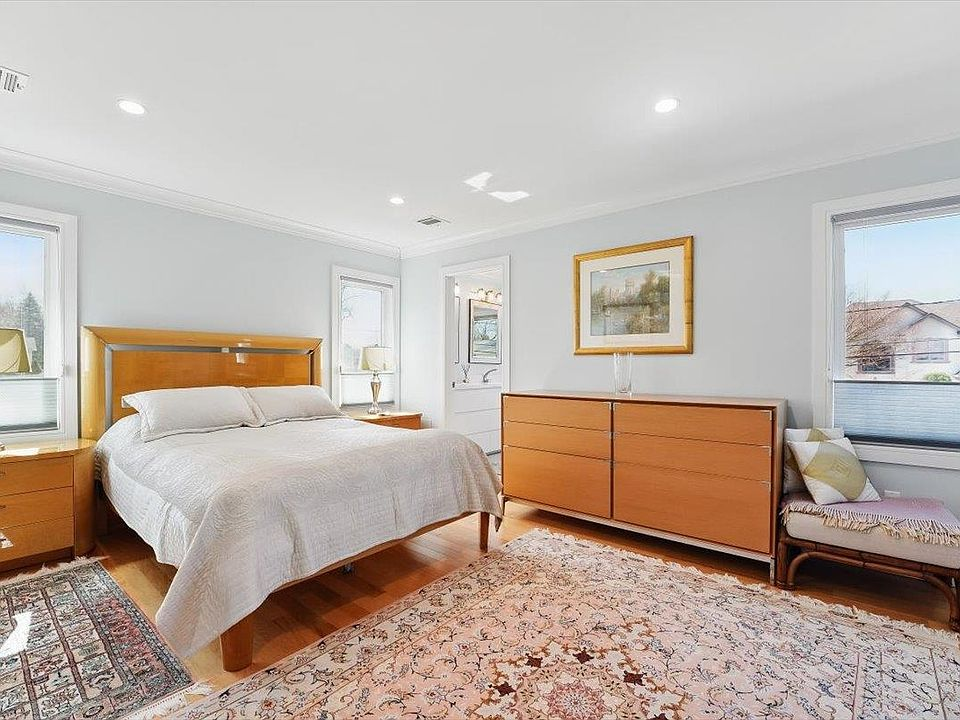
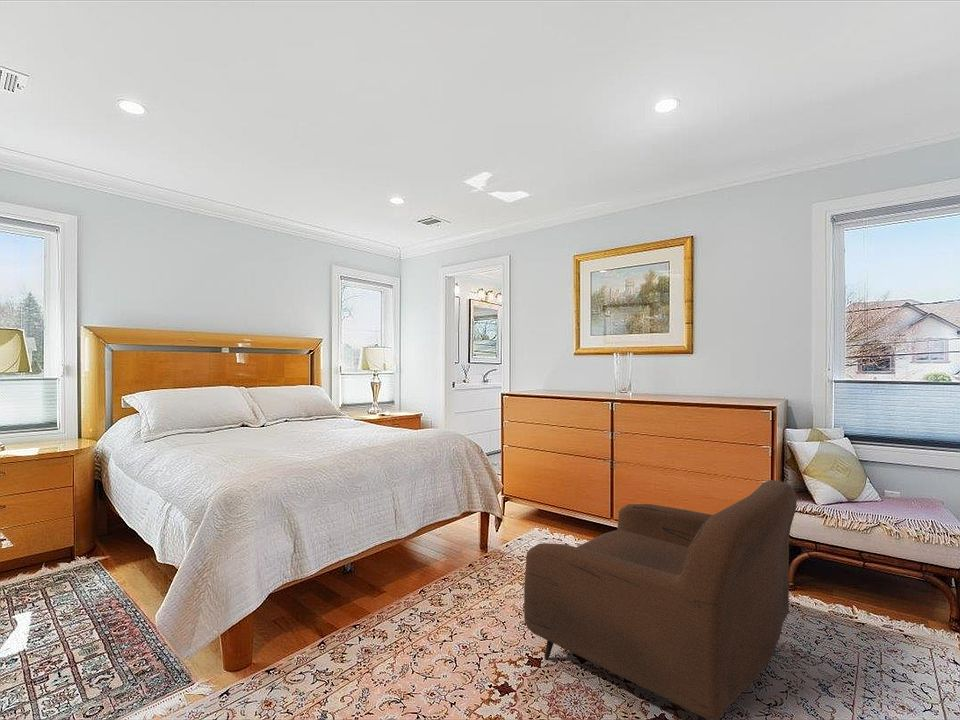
+ armchair (666, 564)
